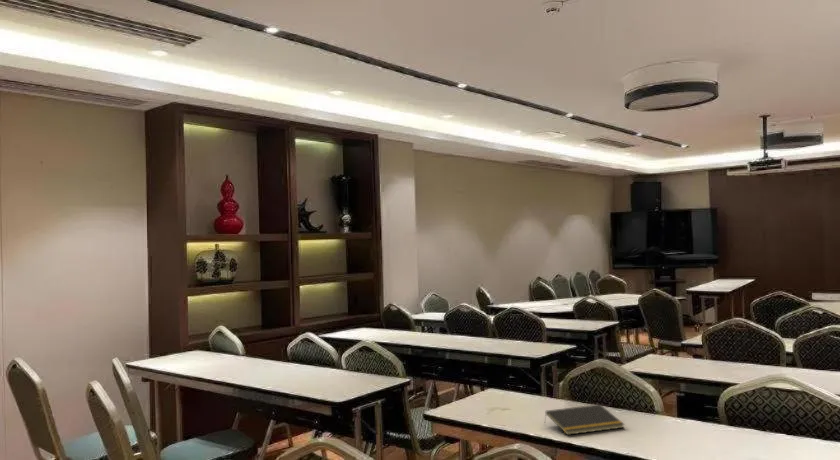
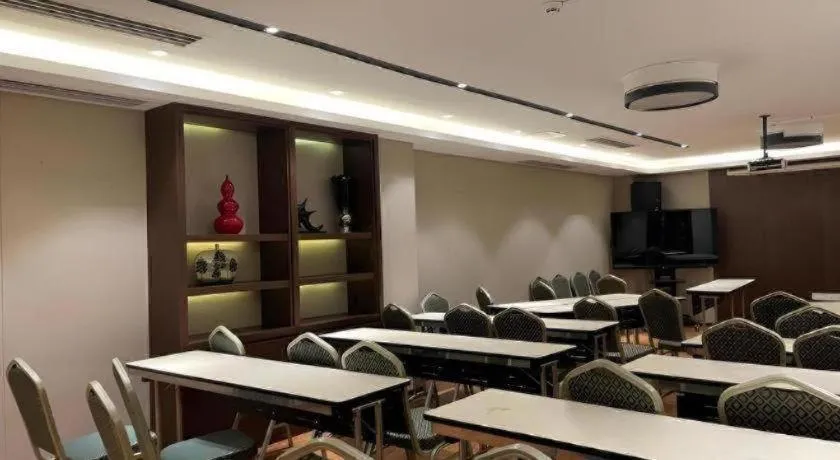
- notepad (584, 418)
